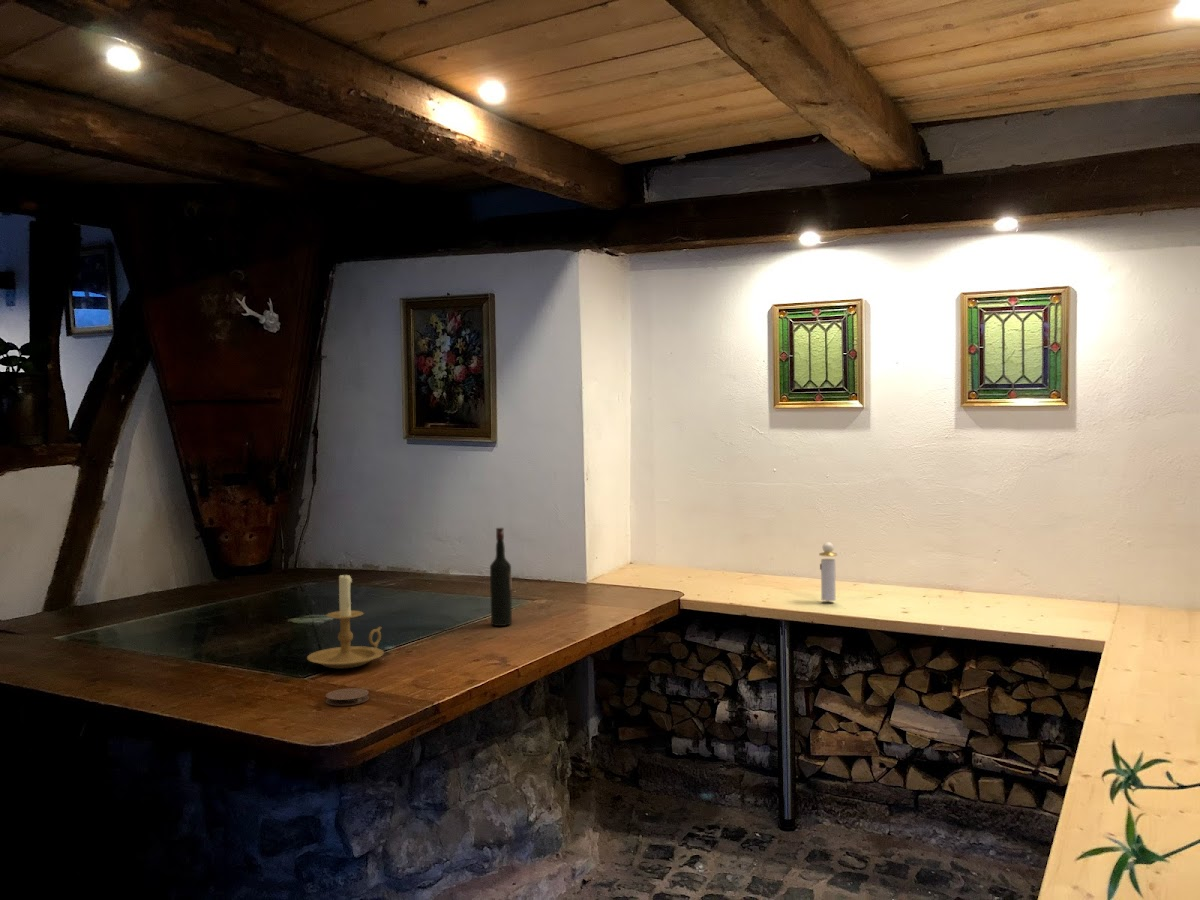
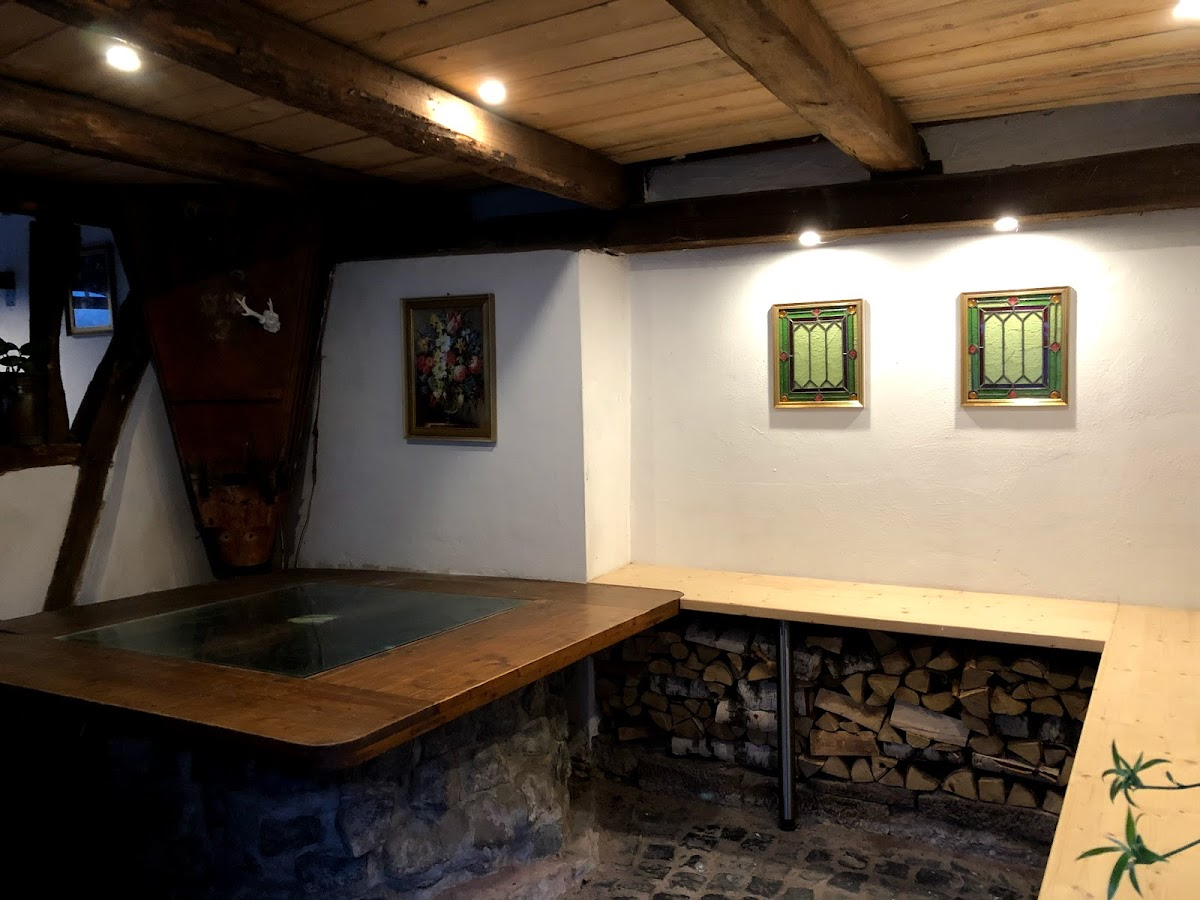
- wine bottle (500, 576)
- candle holder (345, 617)
- perfume bottle (828, 572)
- coaster (347, 696)
